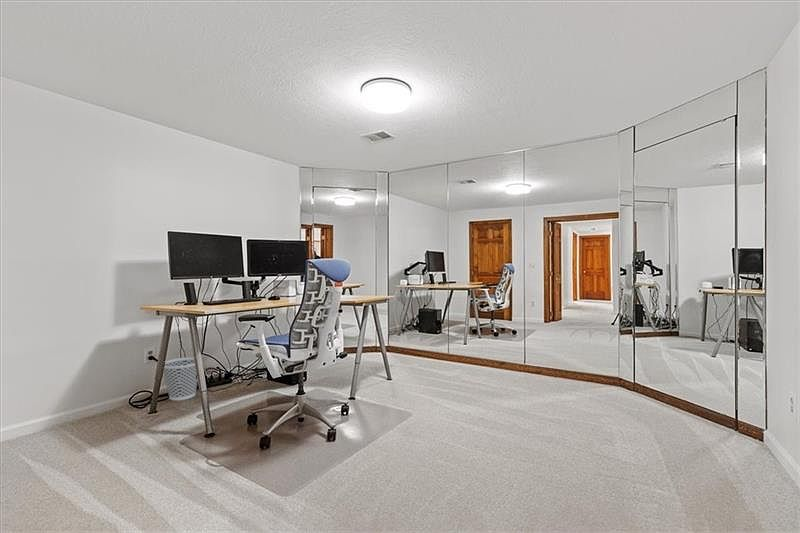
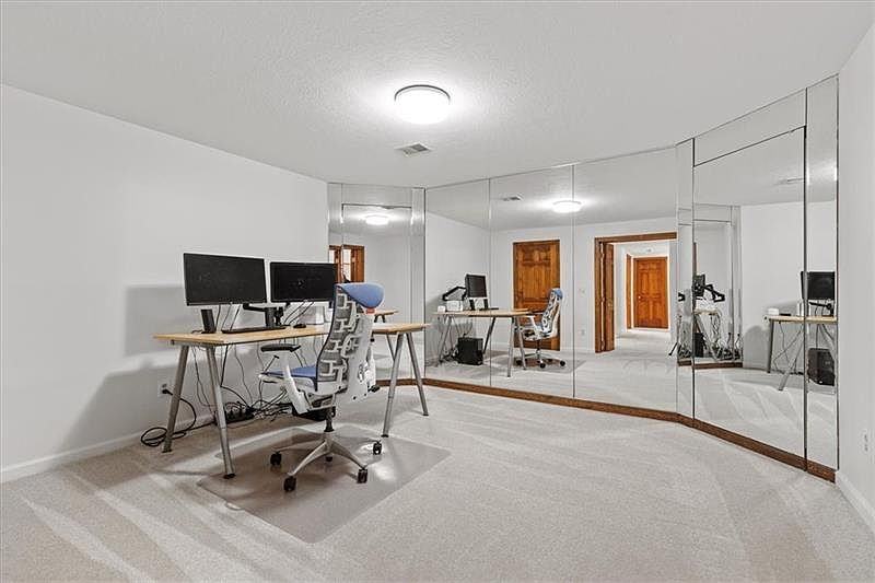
- wastebasket (182, 379)
